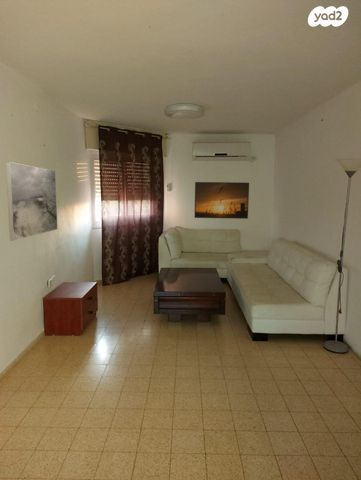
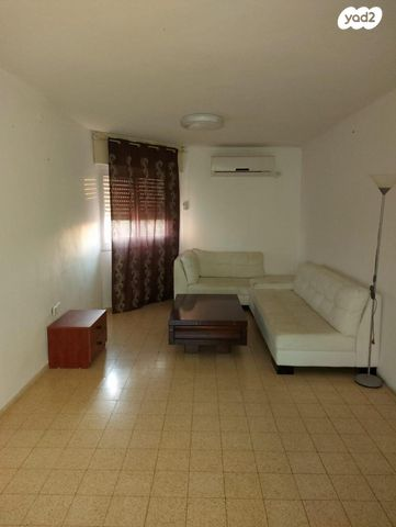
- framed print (221, 200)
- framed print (35, 201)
